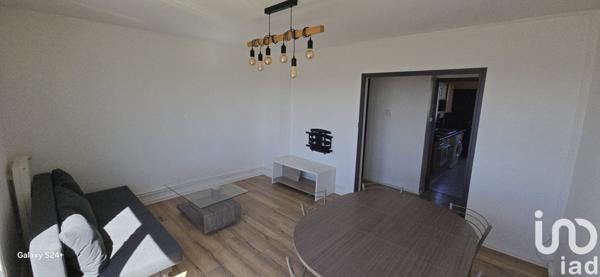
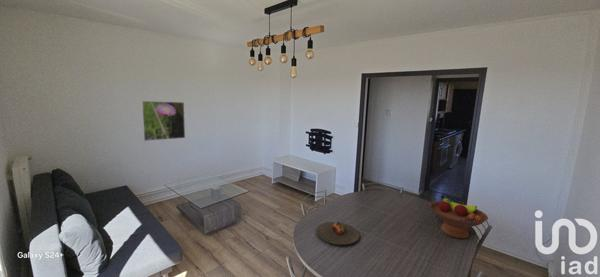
+ plate (337, 227)
+ fruit bowl (456, 217)
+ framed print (164, 120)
